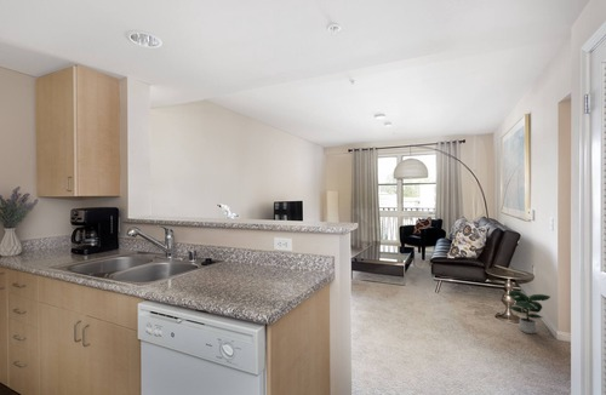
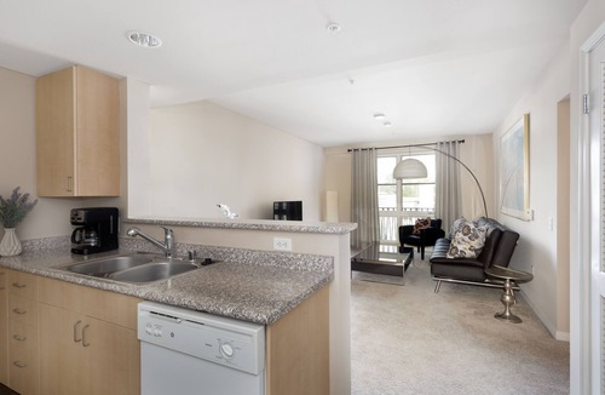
- potted plant (527, 313)
